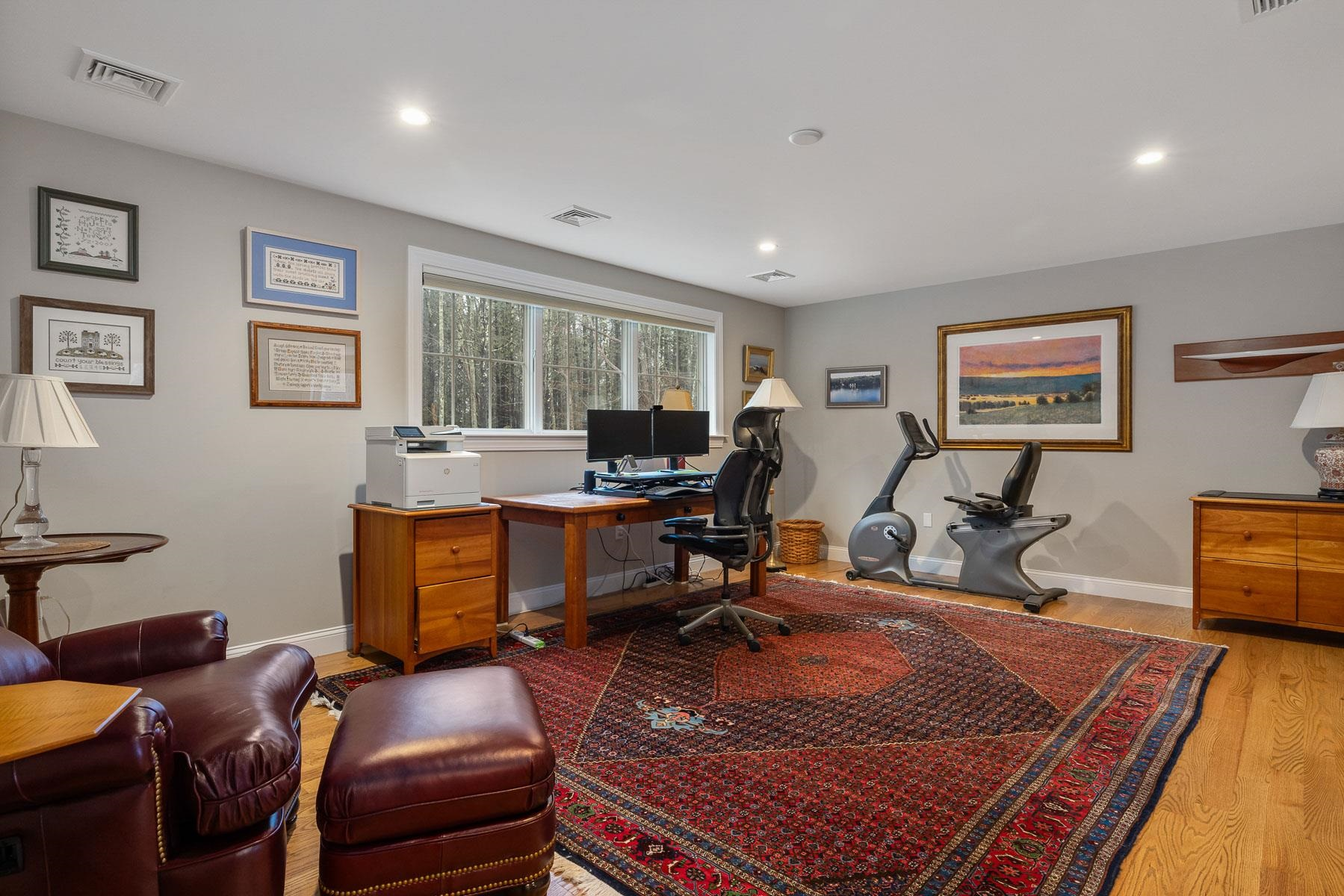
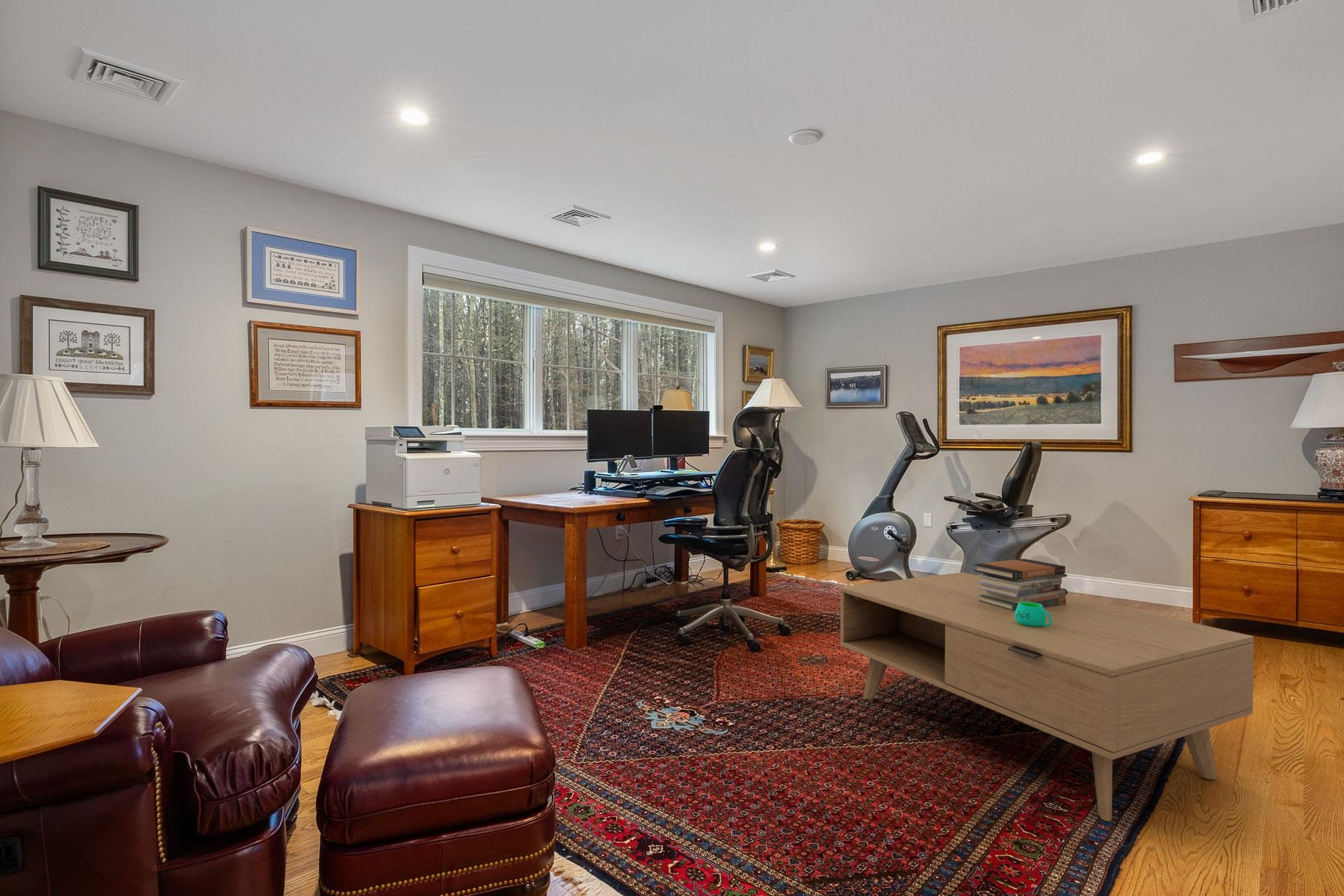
+ mug (1034, 615)
+ coffee table (1015, 671)
+ book stack (1020, 583)
